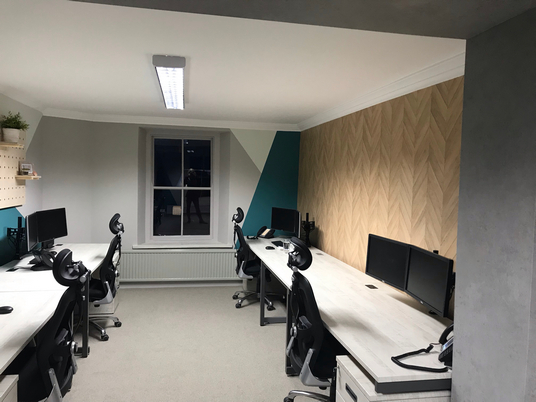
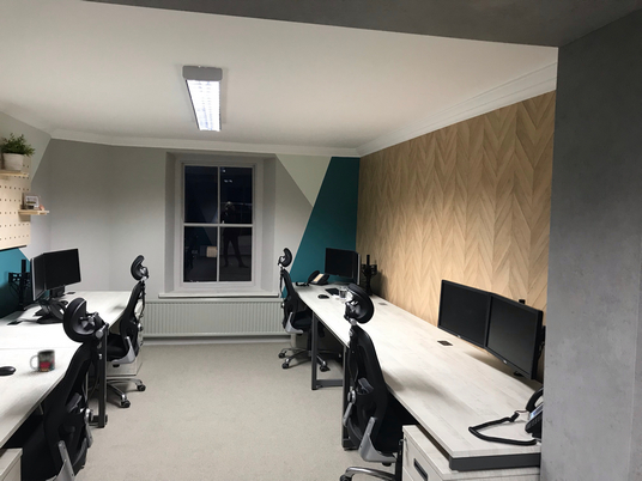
+ mug (42, 360)
